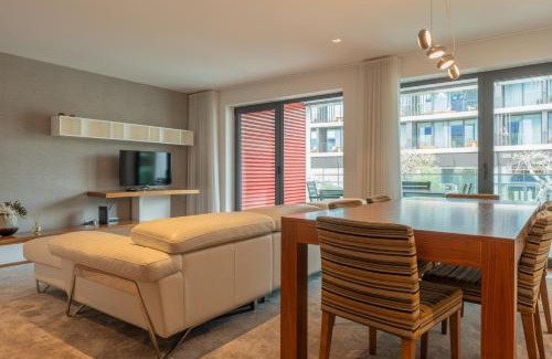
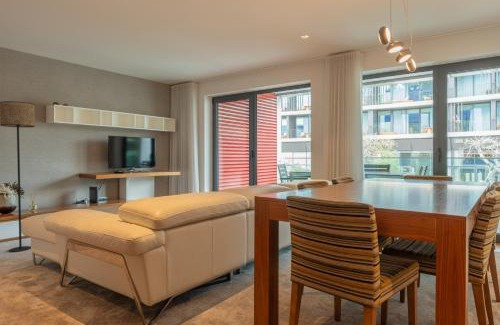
+ floor lamp (18, 176)
